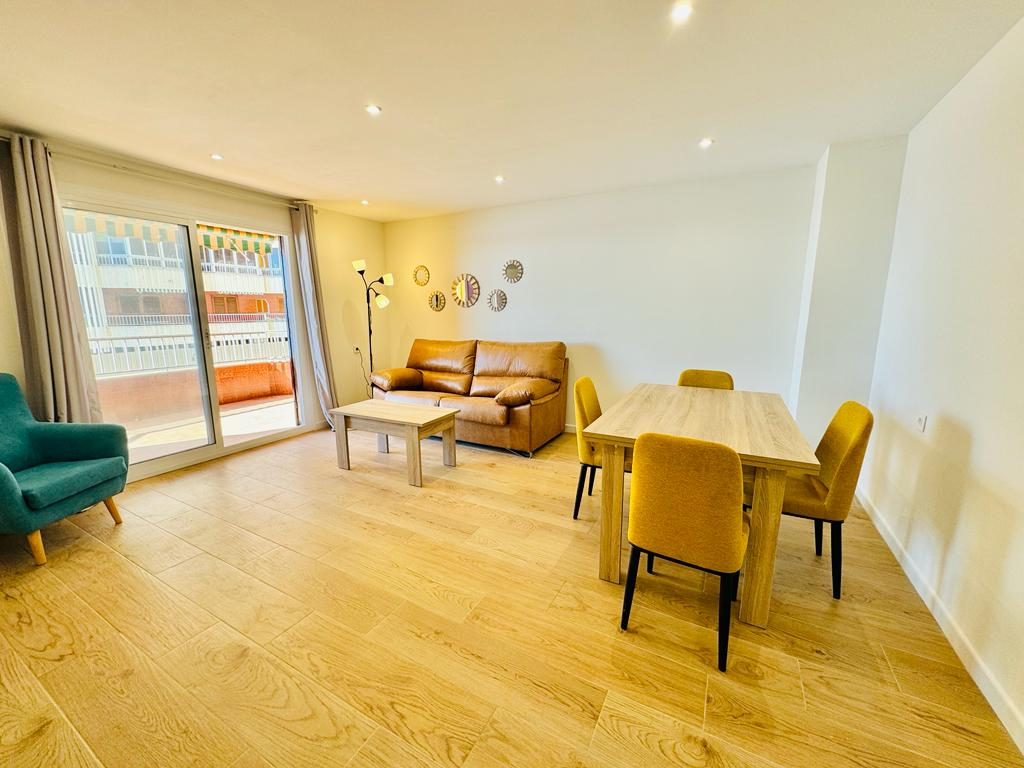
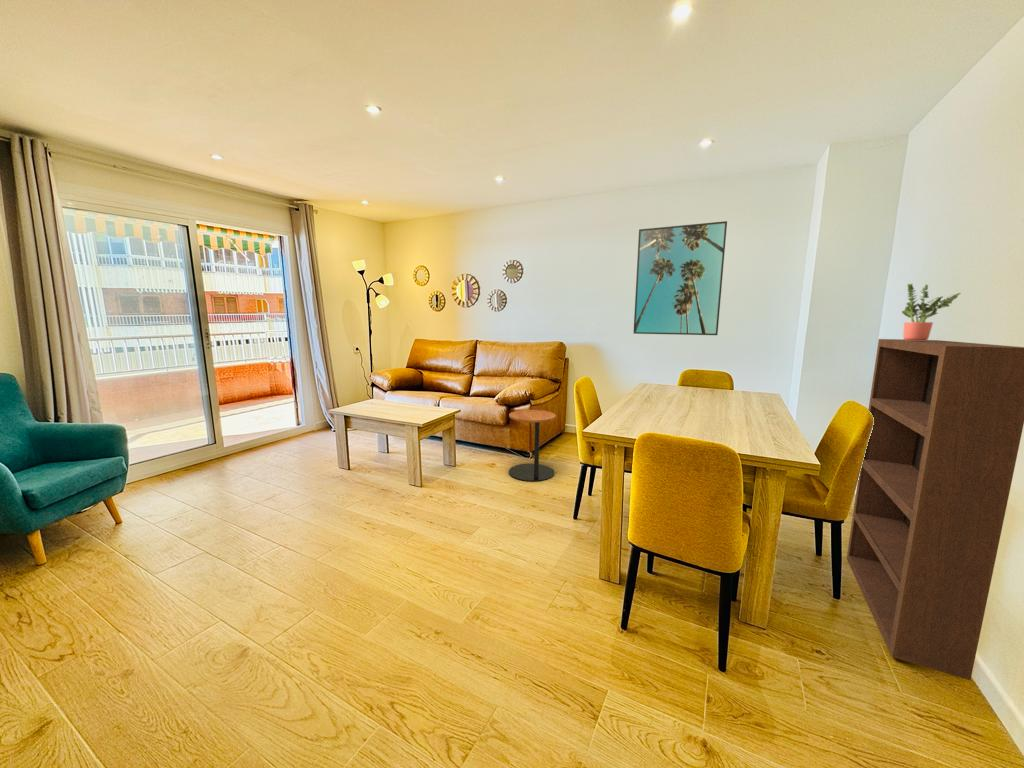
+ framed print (677, 281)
+ side table (534, 445)
+ bookcase (917, 482)
+ potted plant (924, 312)
